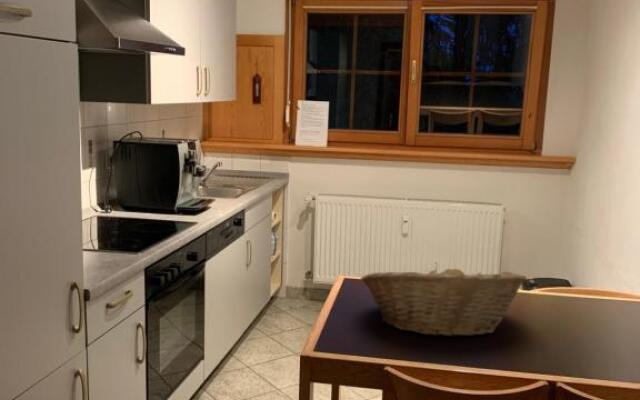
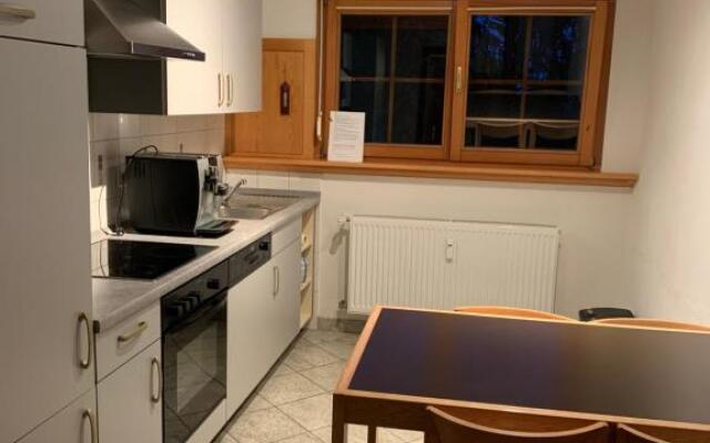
- fruit basket (441, 291)
